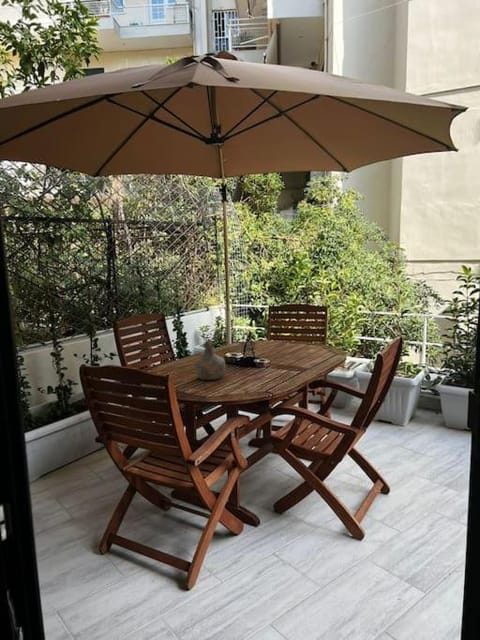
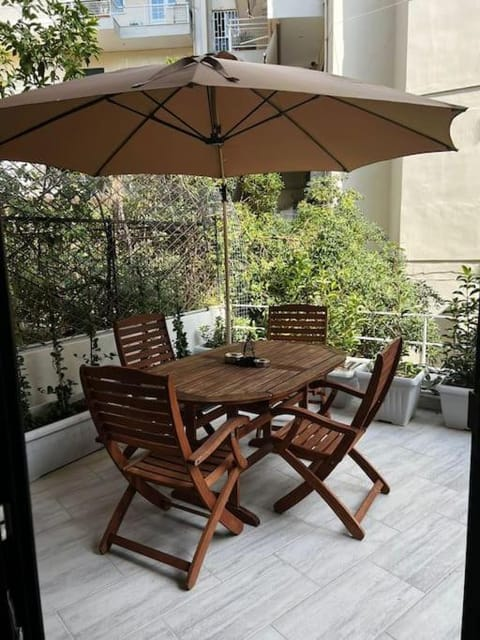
- bottle (209, 359)
